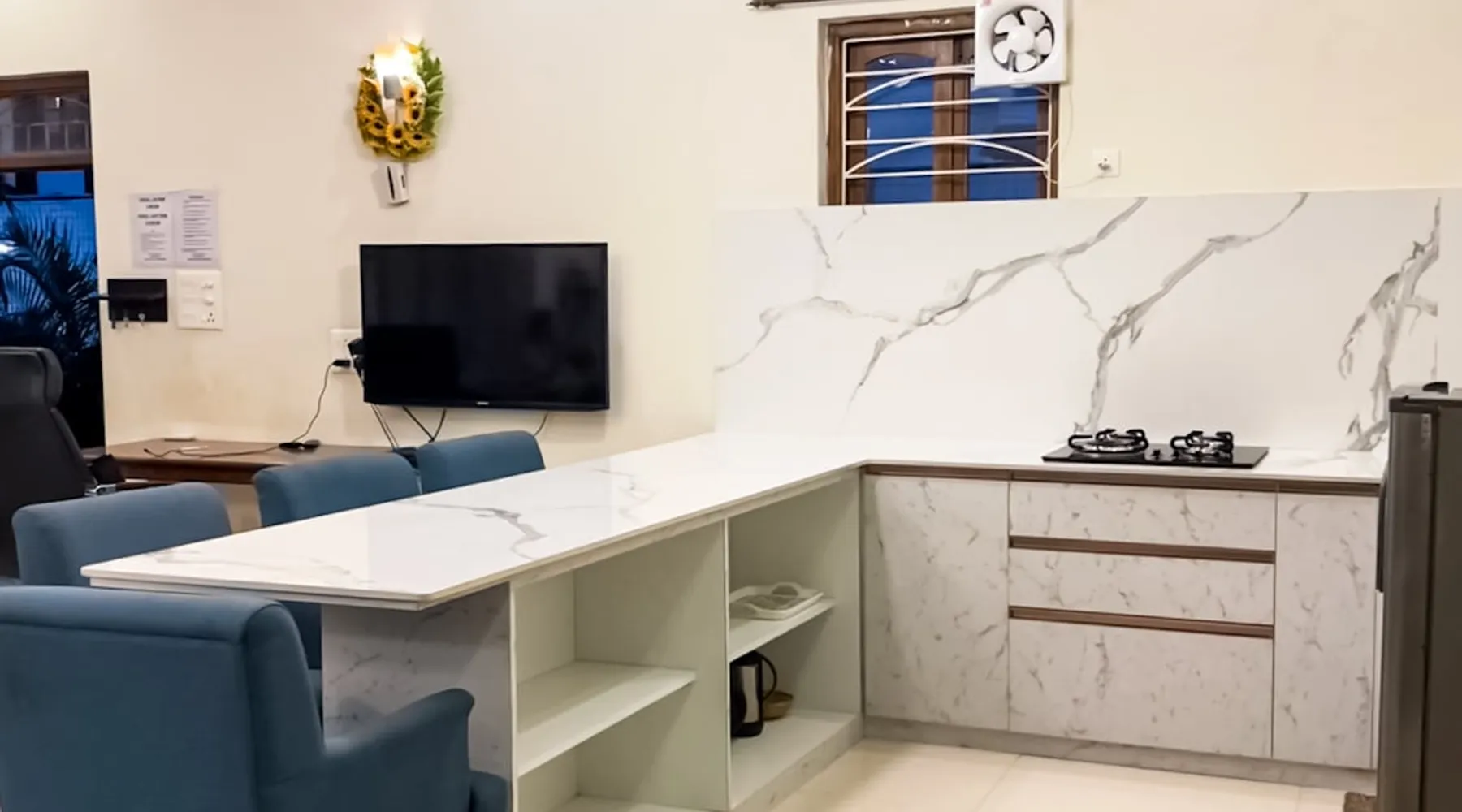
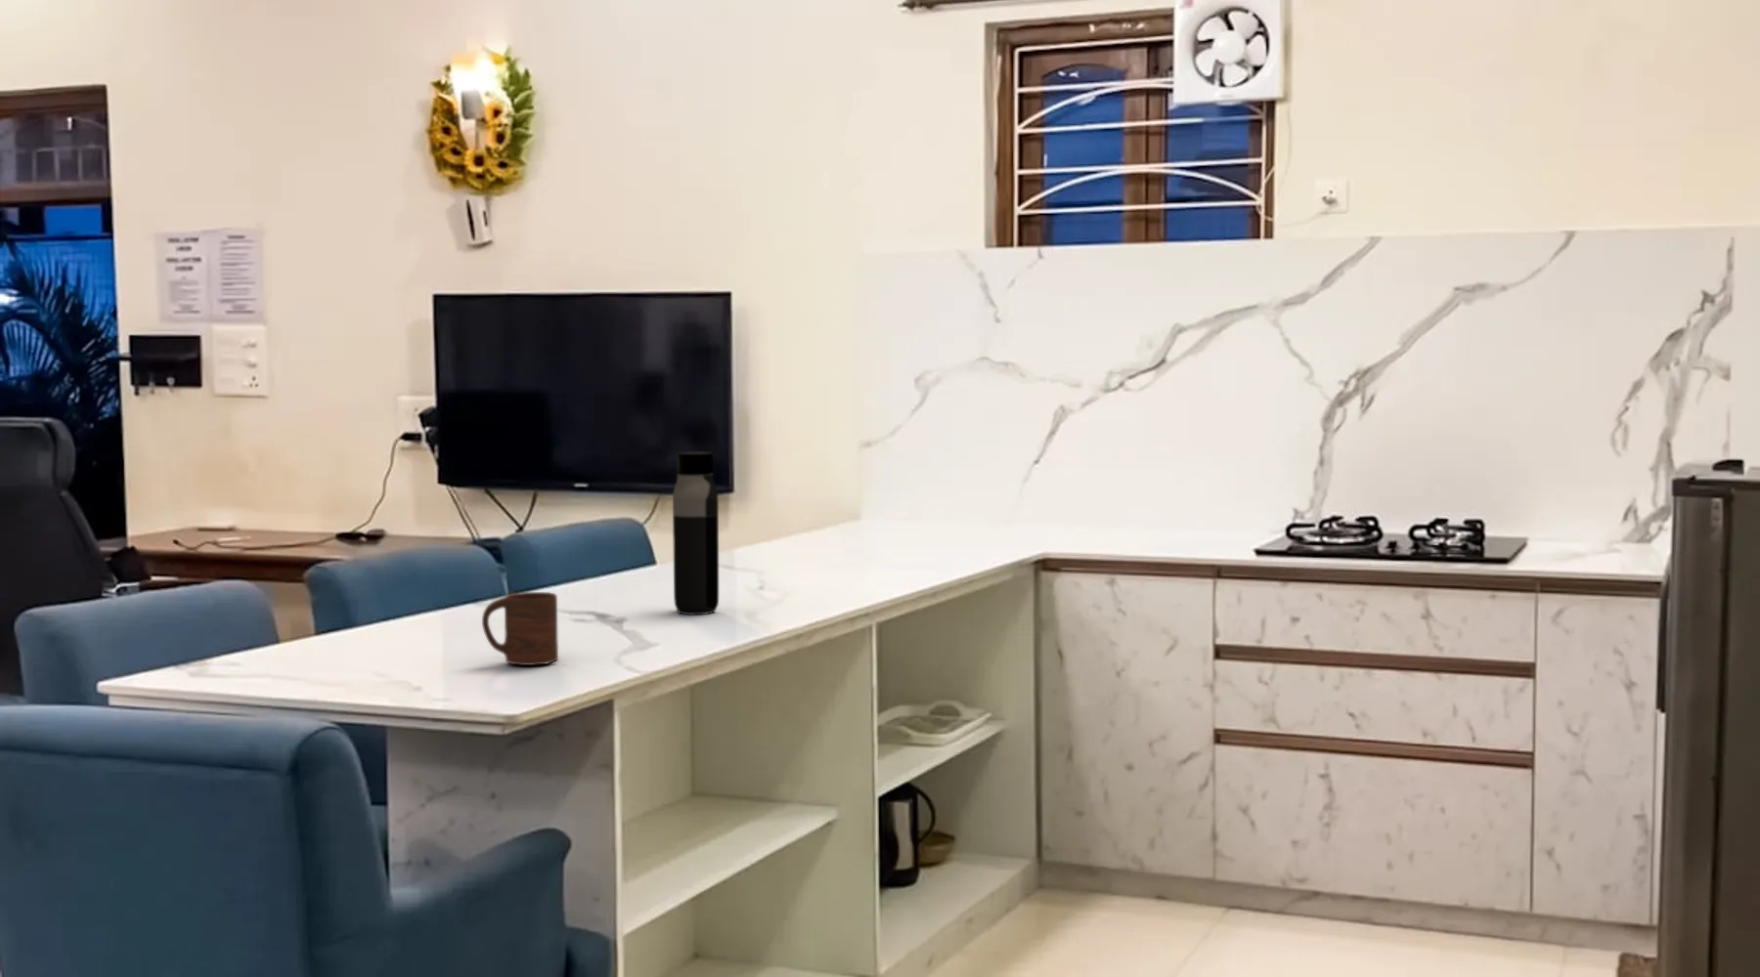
+ cup (524, 629)
+ water bottle (695, 533)
